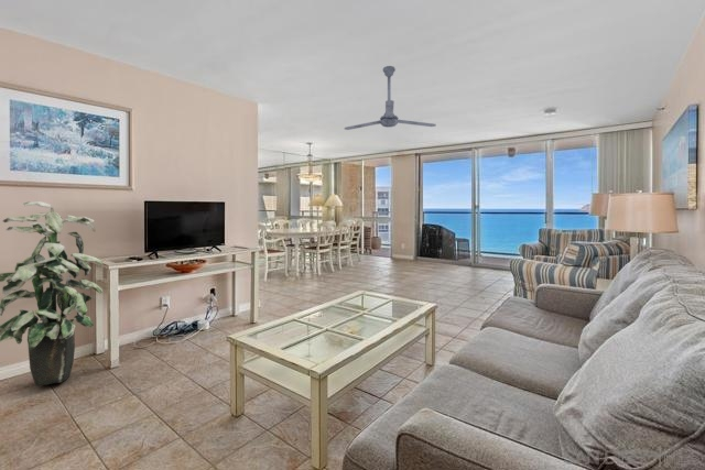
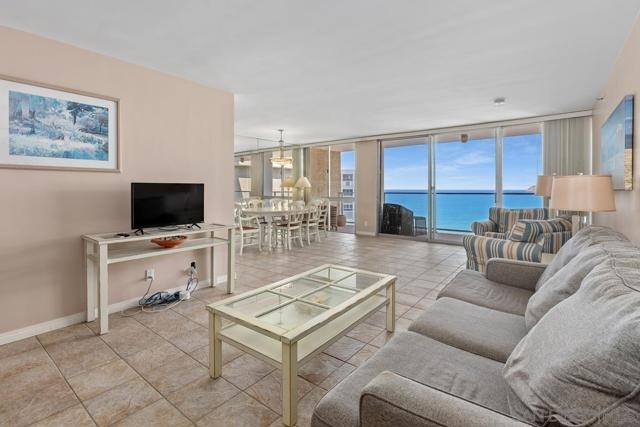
- indoor plant (46, 292)
- ceiling fan (389, 91)
